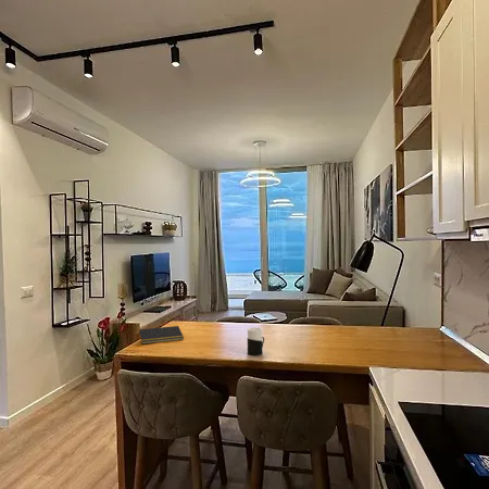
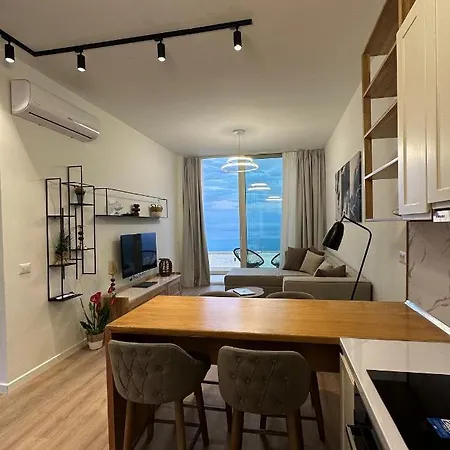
- notepad (161, 334)
- cup (256, 340)
